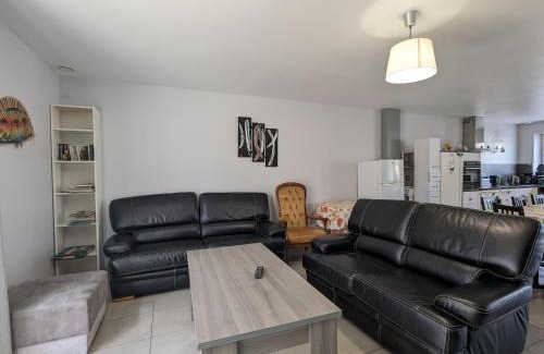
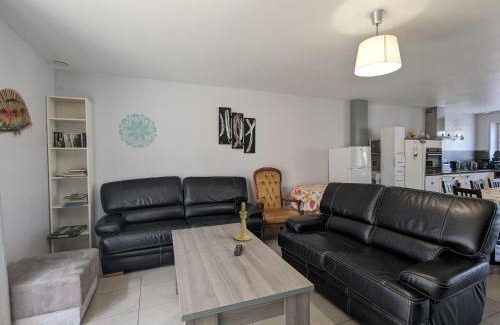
+ wall decoration (138, 131)
+ candle holder (243, 220)
